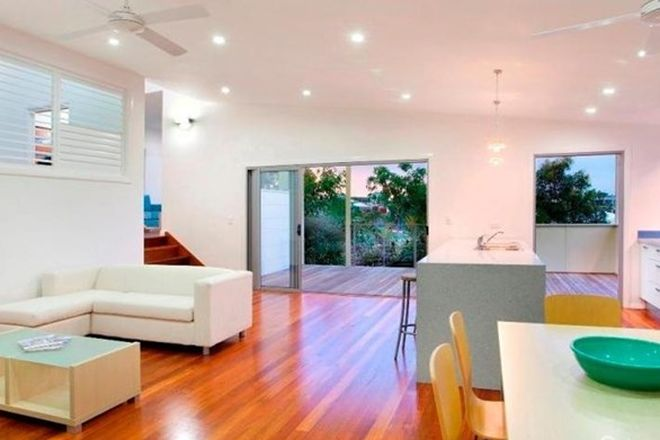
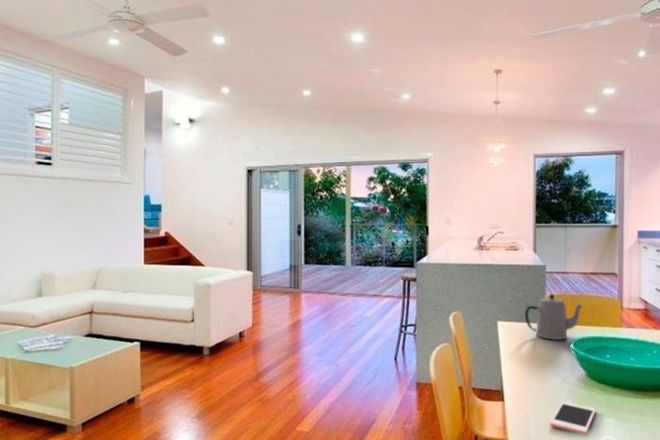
+ teapot (553, 315)
+ cell phone (573, 416)
